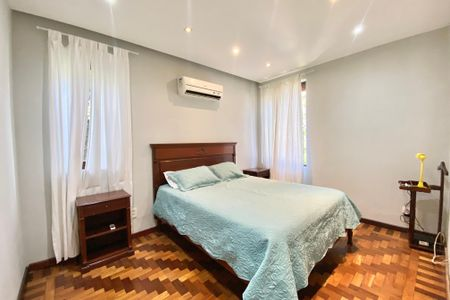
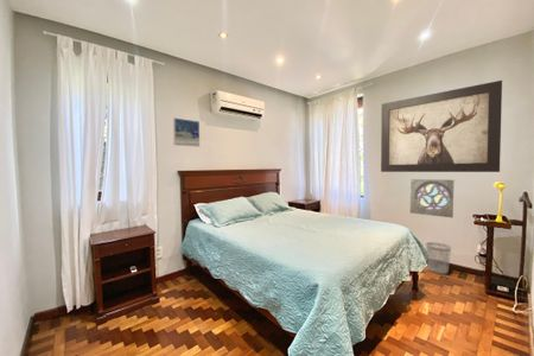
+ wall ornament (431, 197)
+ wall art (432, 133)
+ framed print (186, 133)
+ wastebasket (438, 258)
